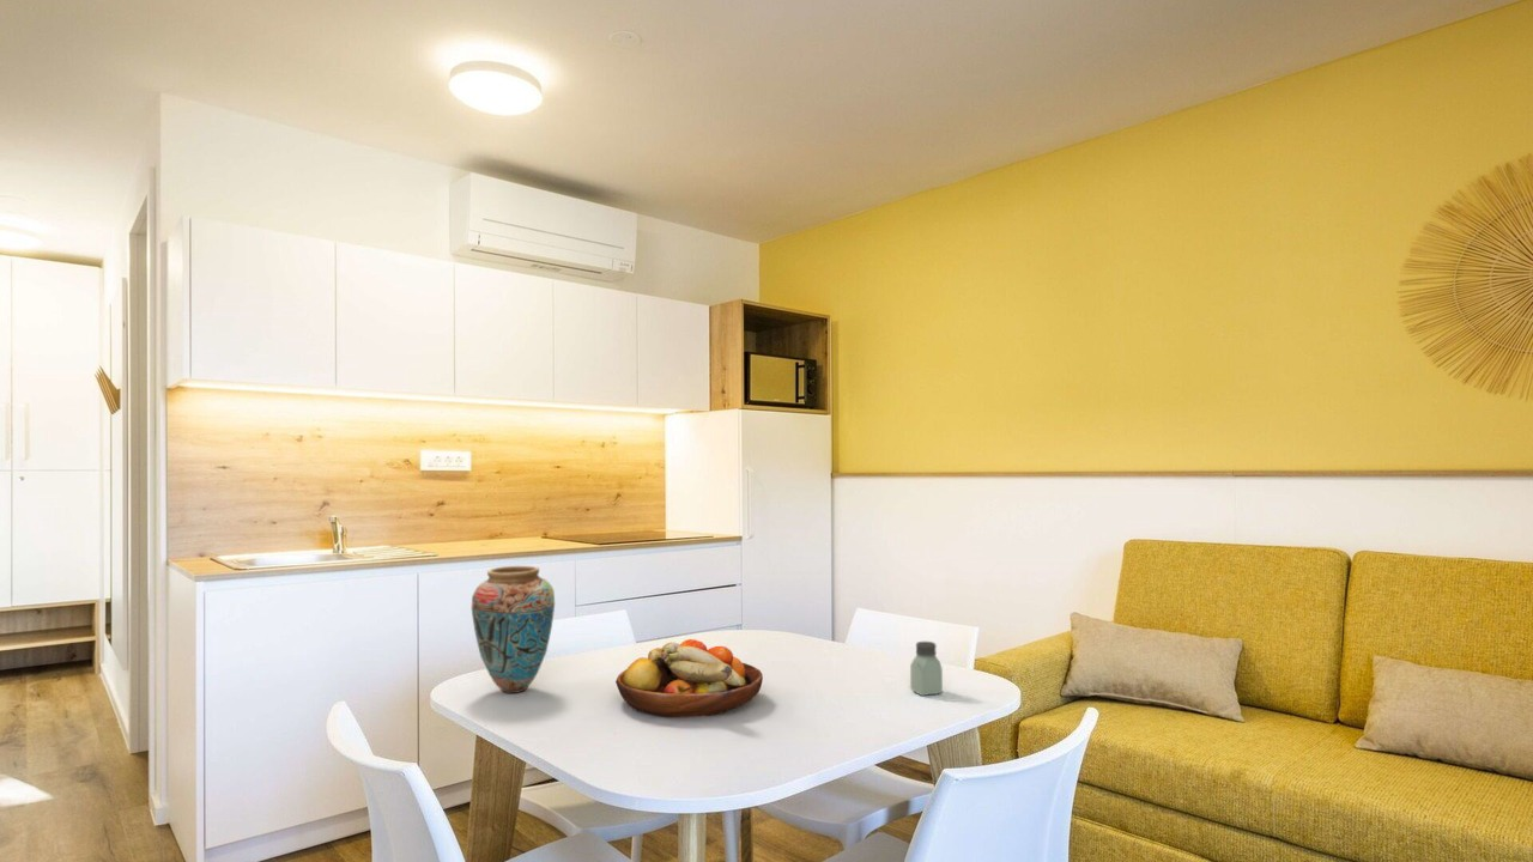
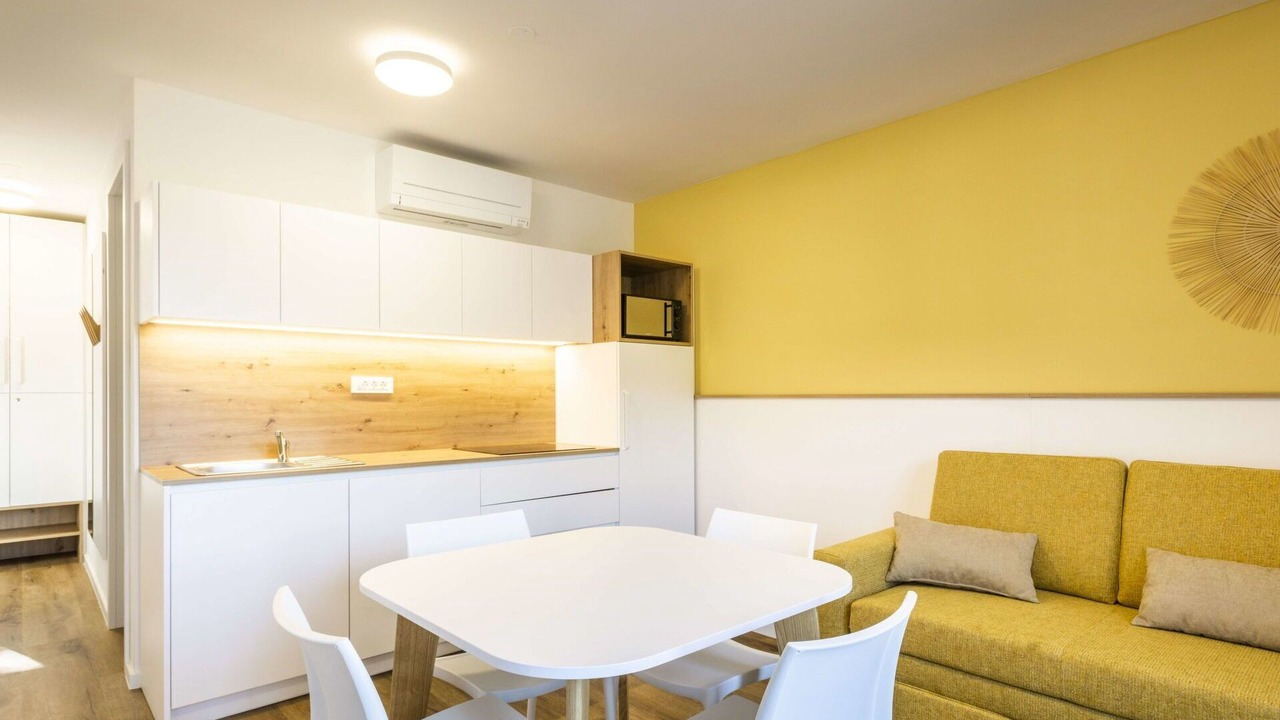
- saltshaker (926, 667)
- vase (514, 629)
- fruit bowl (691, 669)
